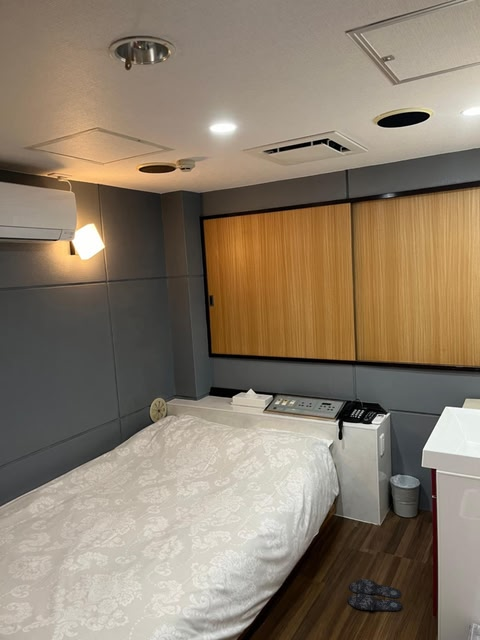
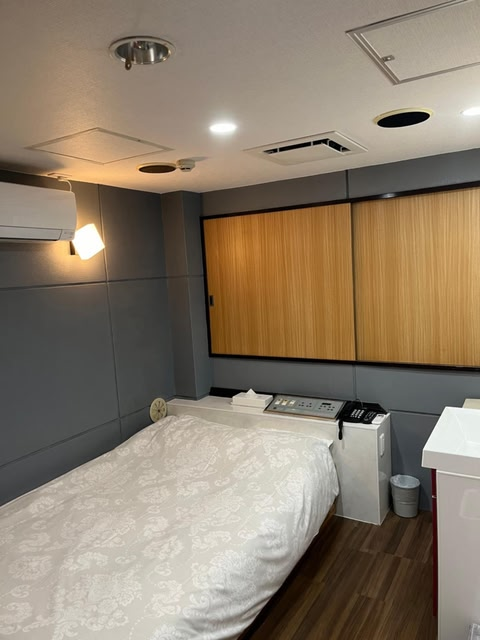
- slippers (374, 594)
